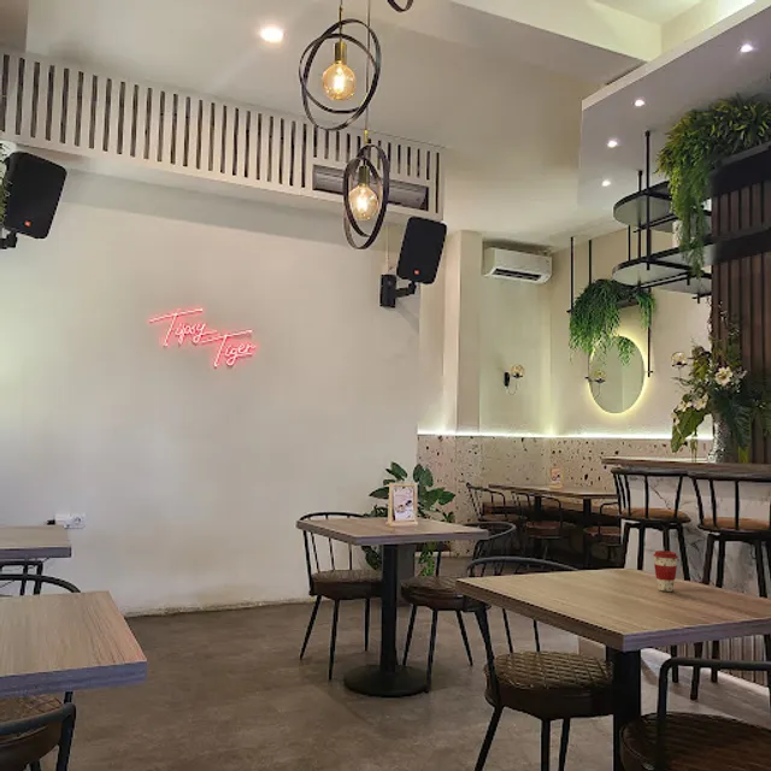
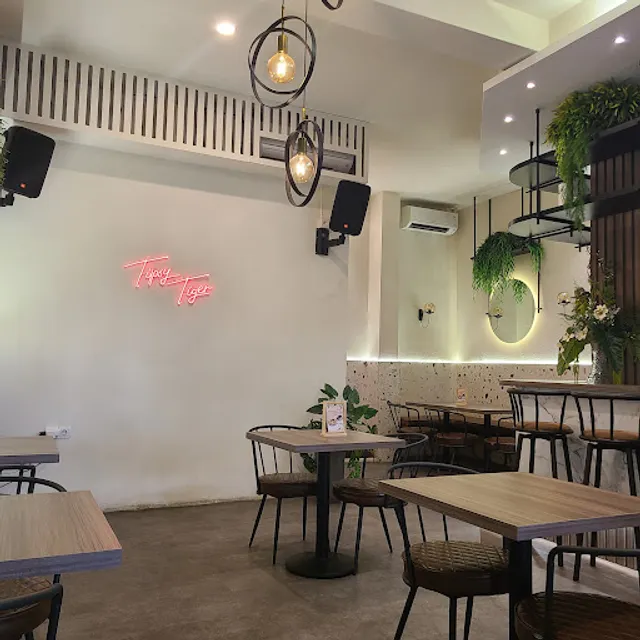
- coffee cup (665, 570)
